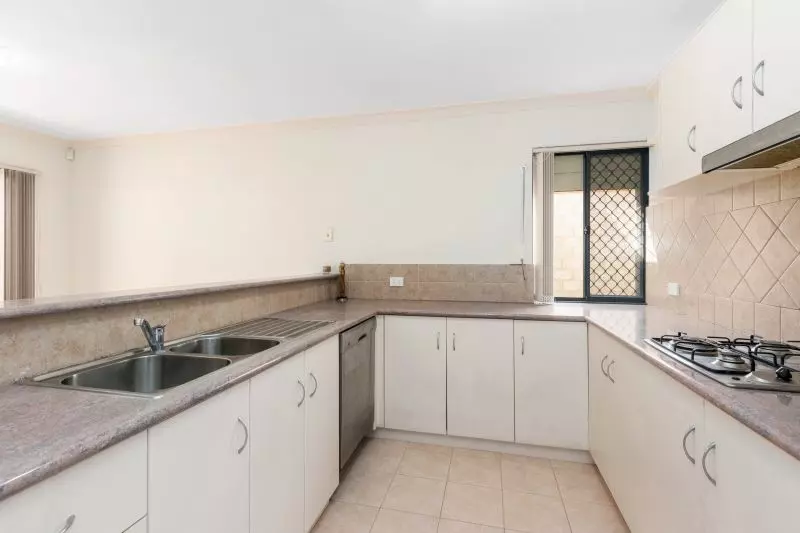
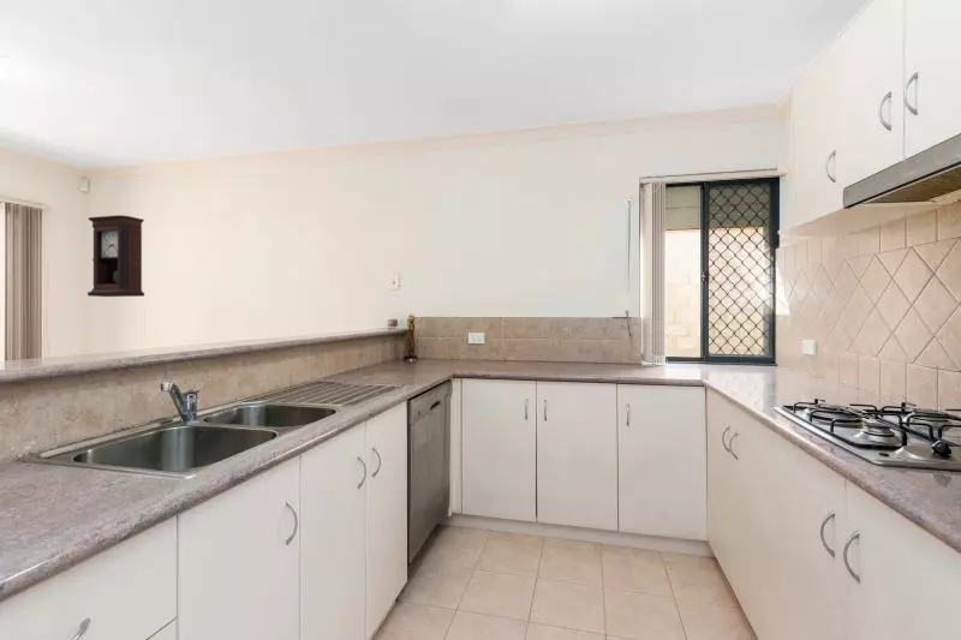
+ pendulum clock (114, 257)
